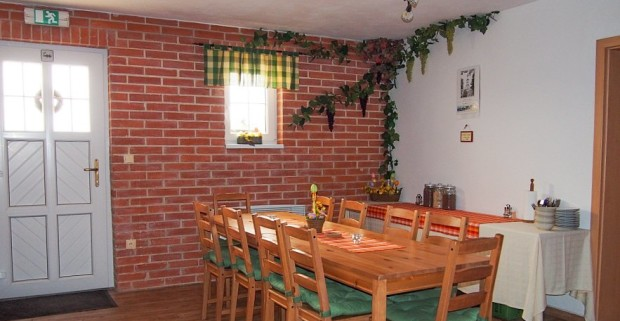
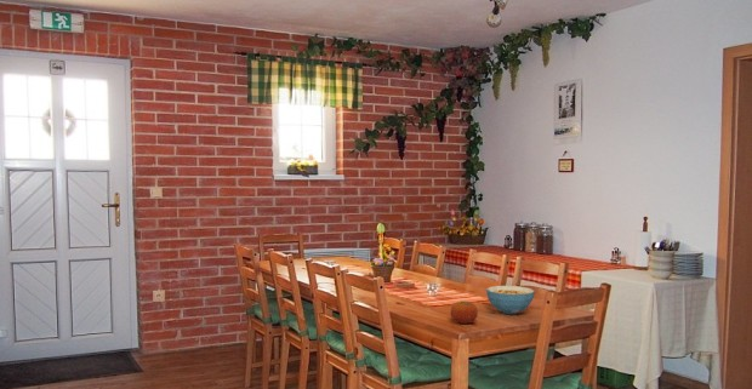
+ fruit (463, 311)
+ cereal bowl (509, 301)
